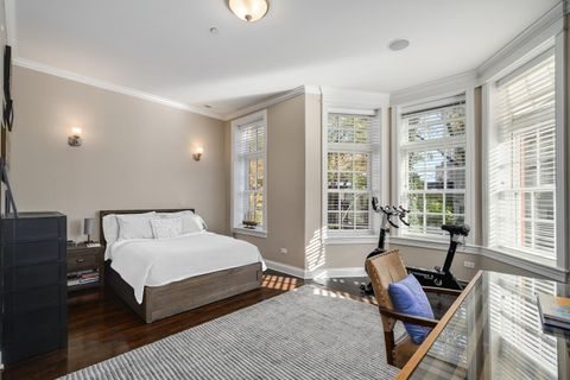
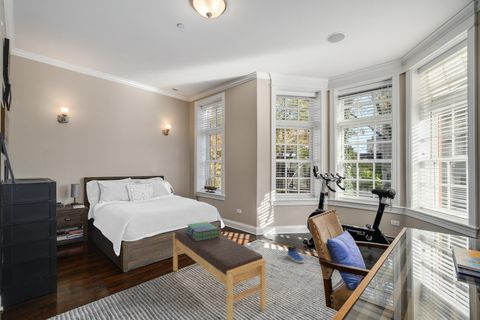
+ sneaker (295, 253)
+ stack of books (202, 230)
+ bench (212, 263)
